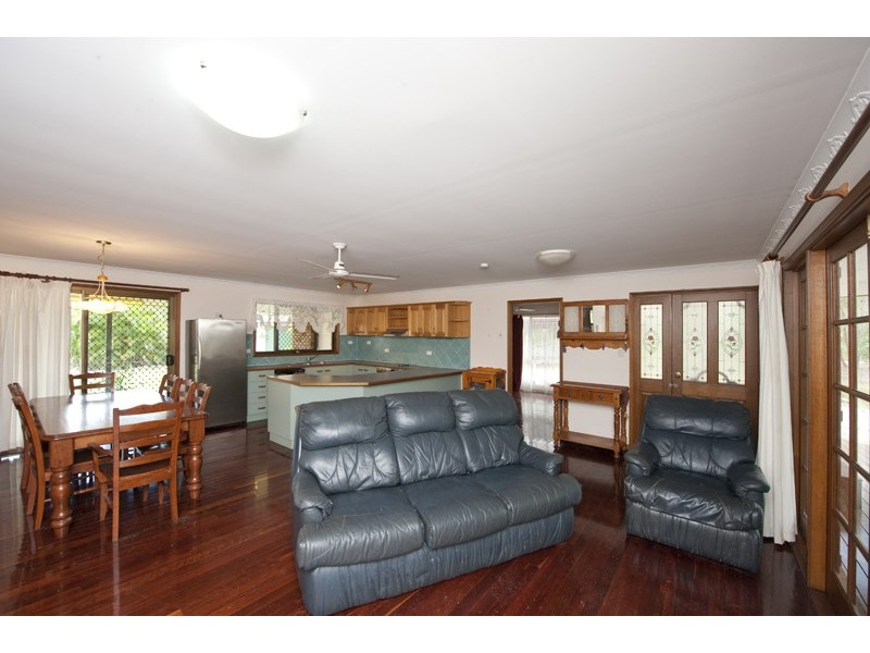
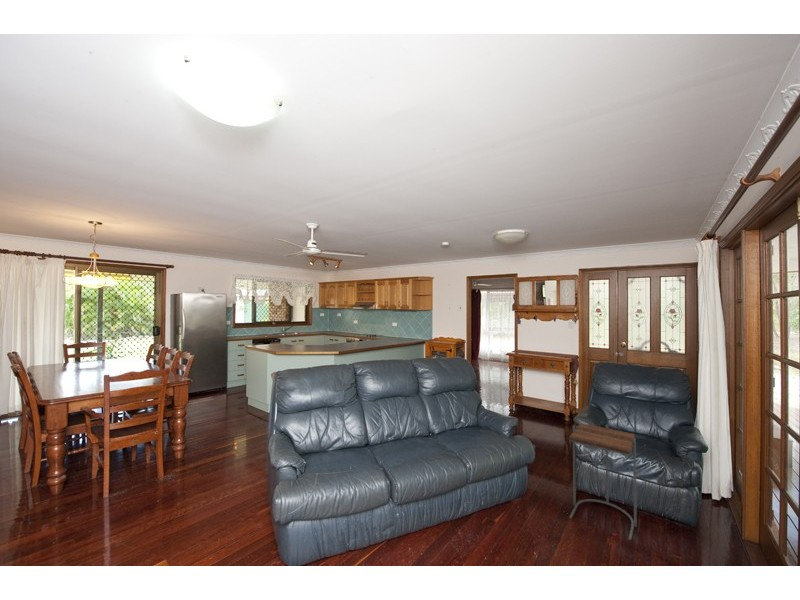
+ side table (606, 473)
